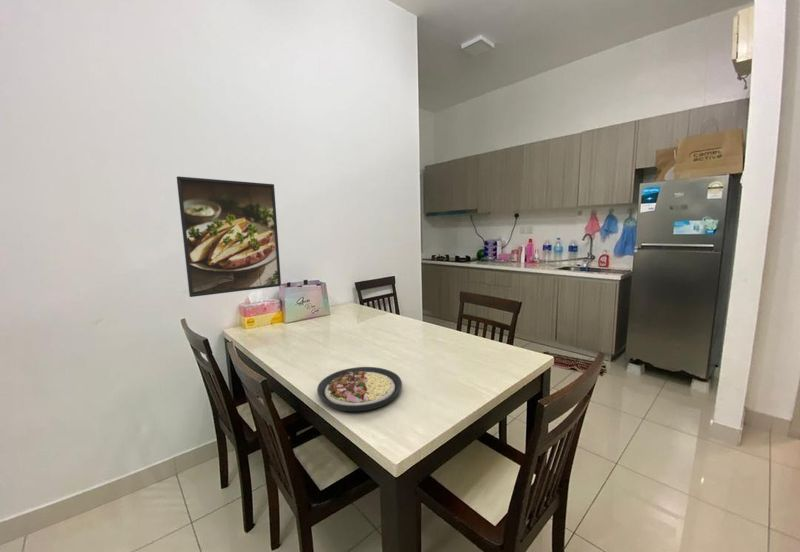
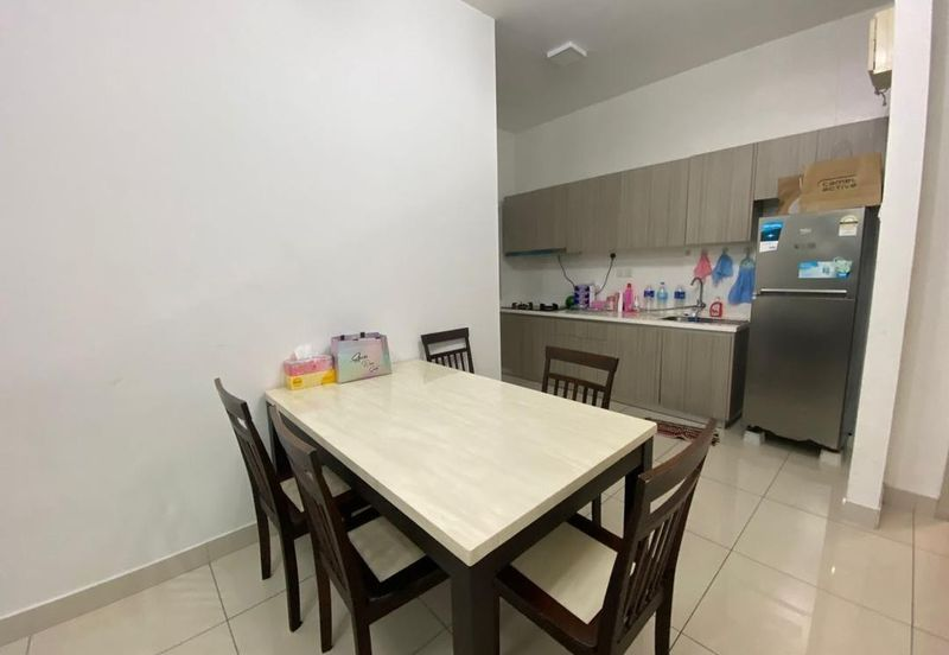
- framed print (234, 237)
- plate (360, 385)
